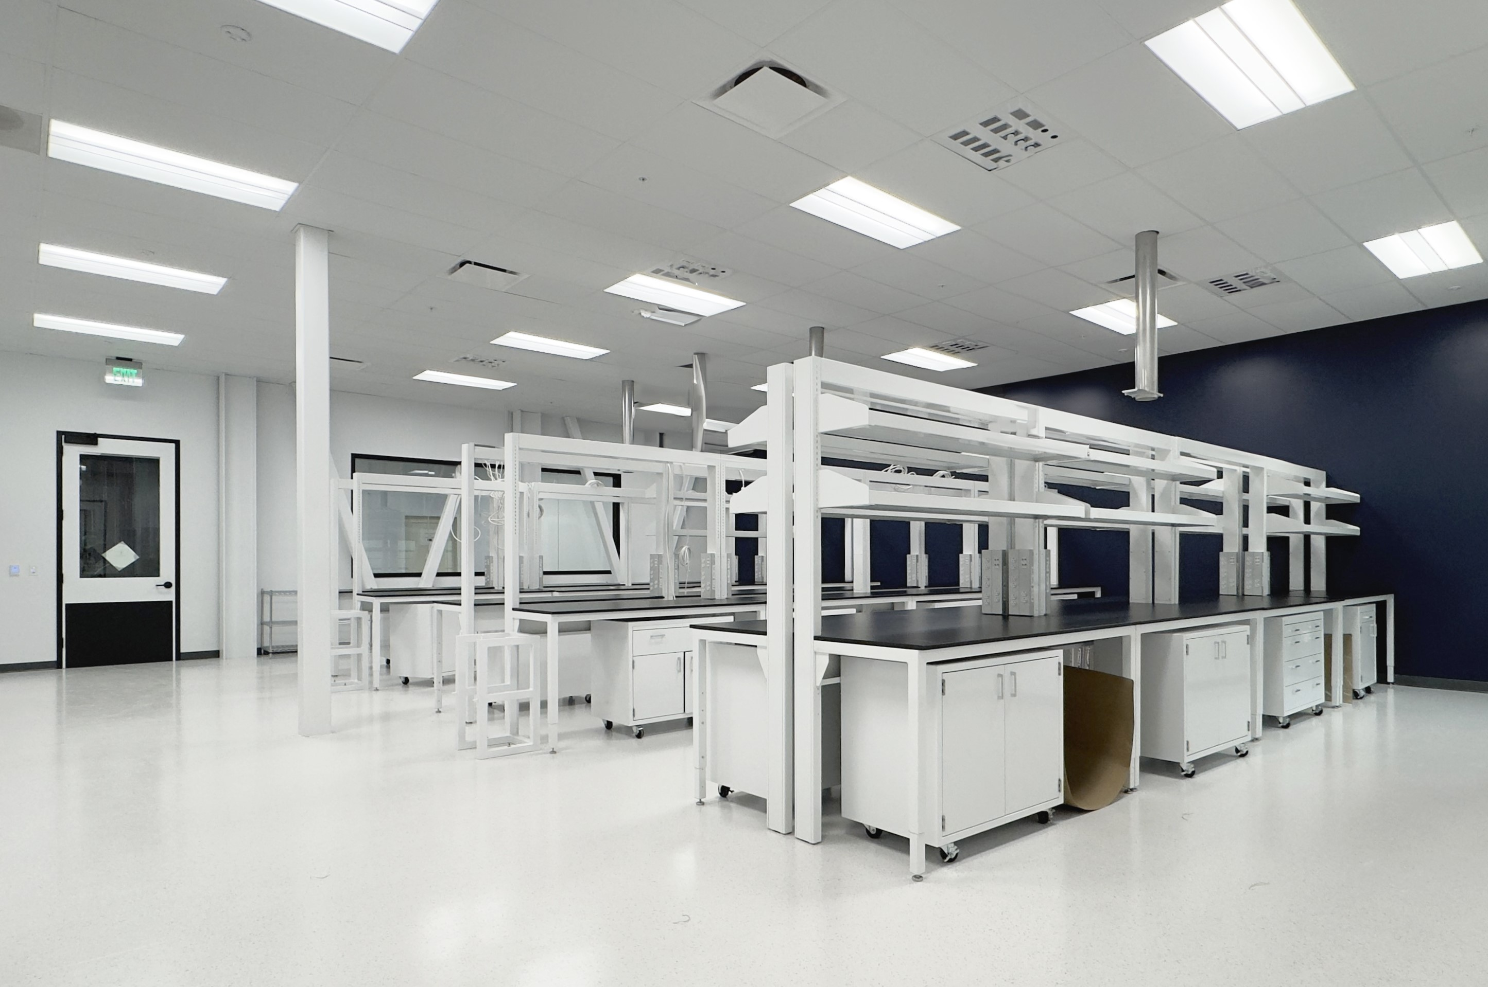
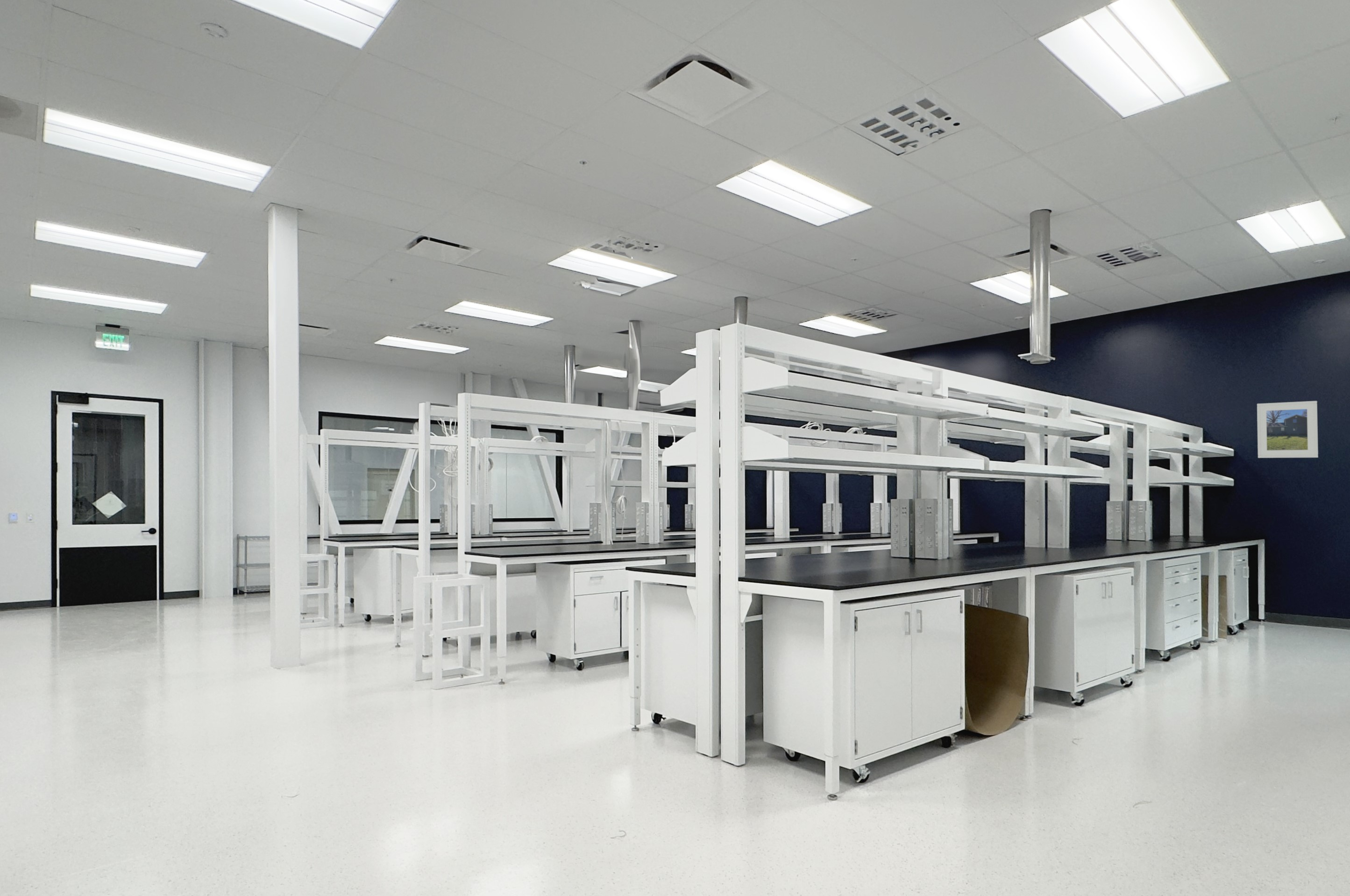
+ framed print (1286, 430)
